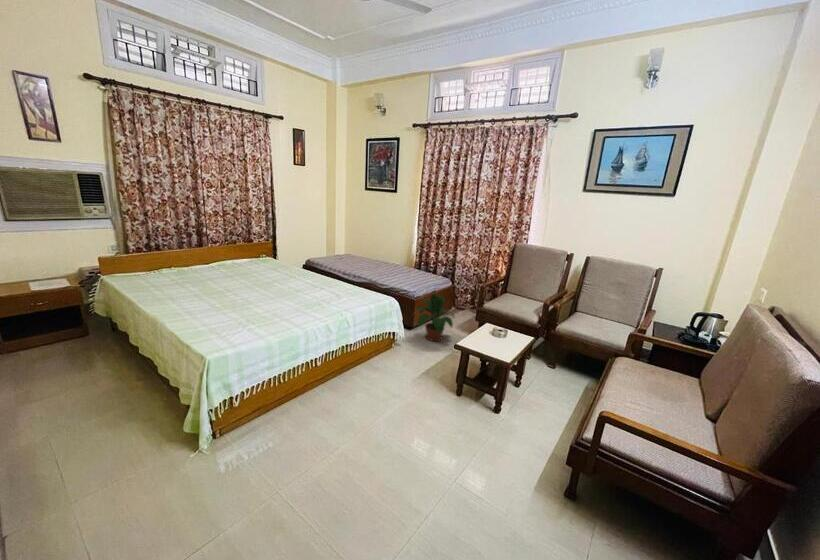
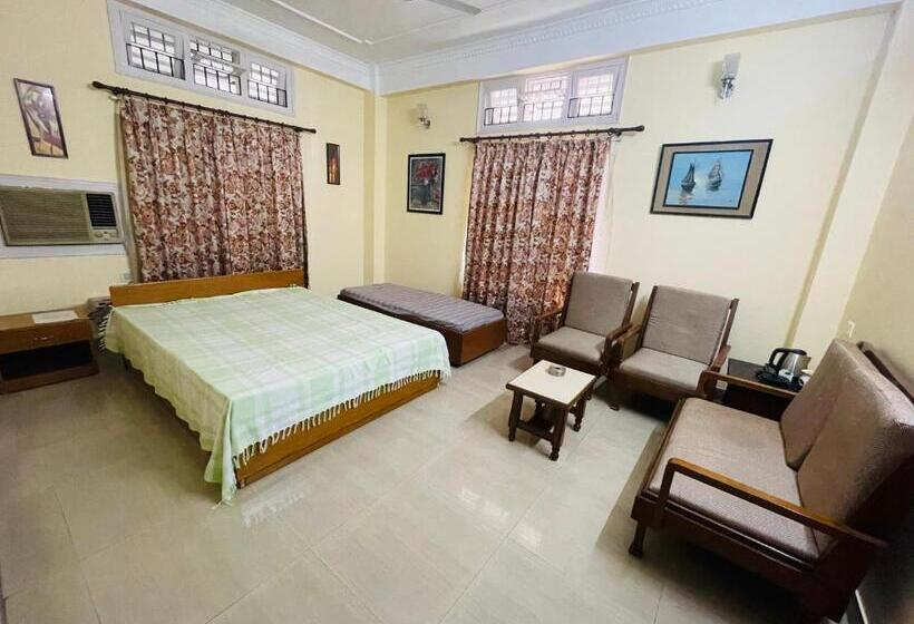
- potted plant (434, 314)
